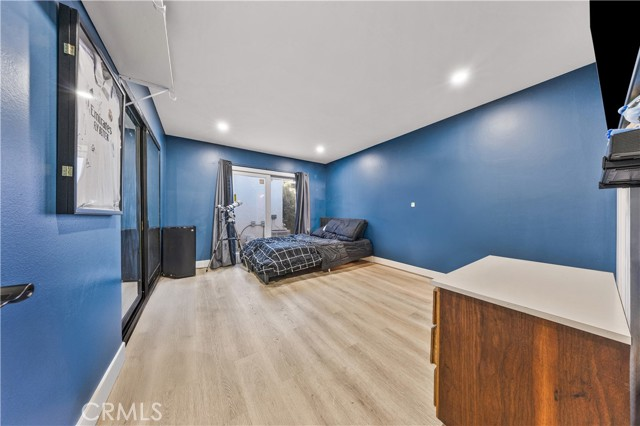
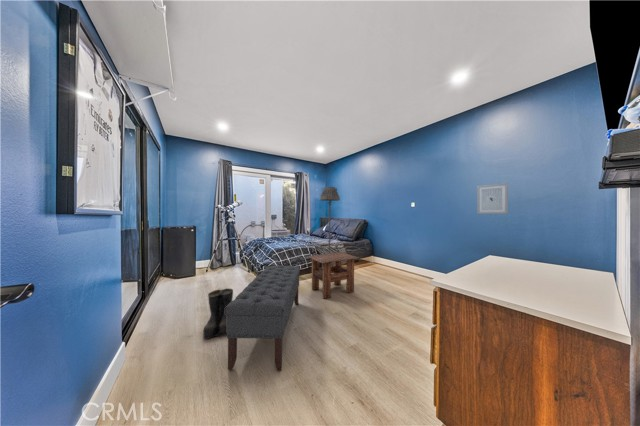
+ side table (332, 274)
+ bench (272, 303)
+ wall art (491, 199)
+ boots (219, 310)
+ floor lamp (329, 232)
